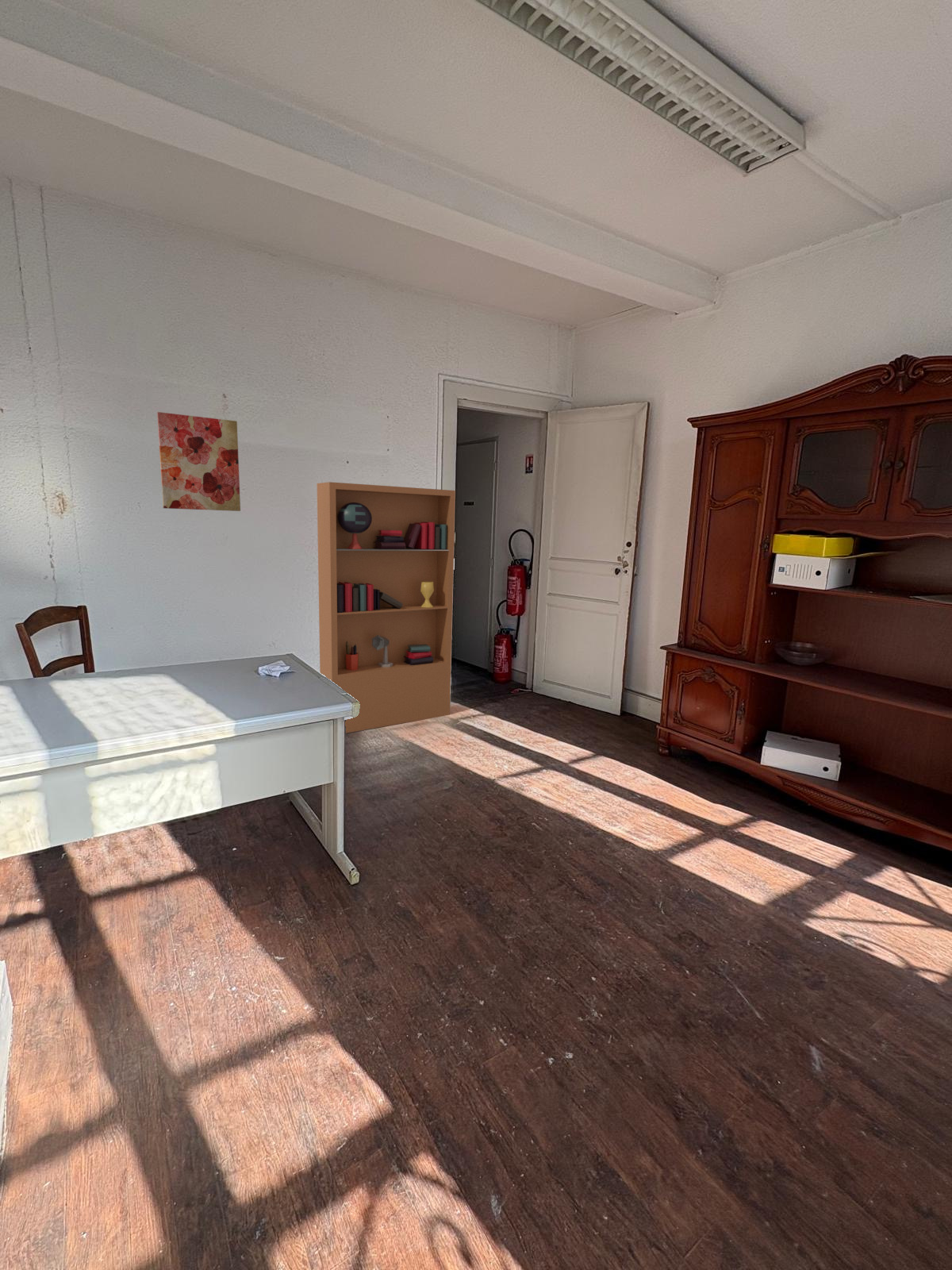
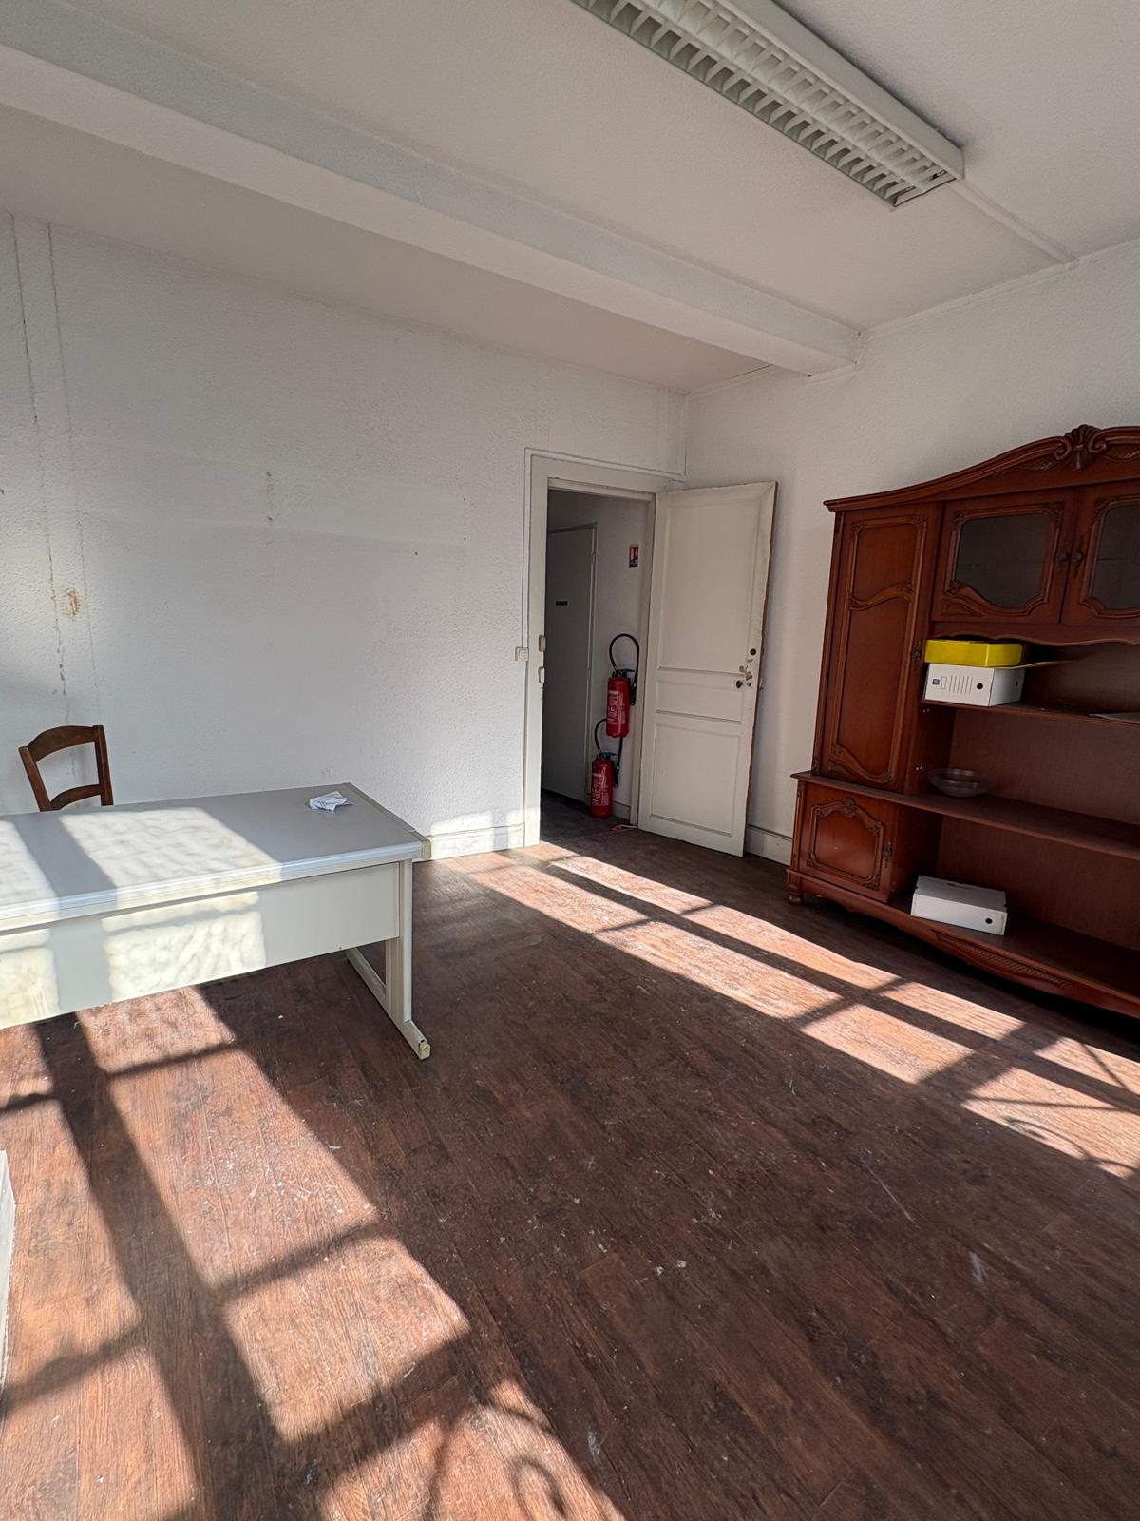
- wall art (200, 464)
- bookcase (389, 608)
